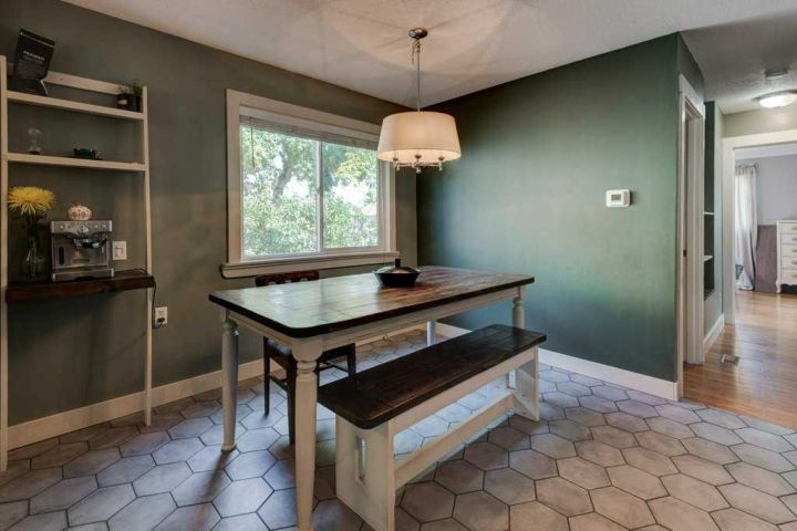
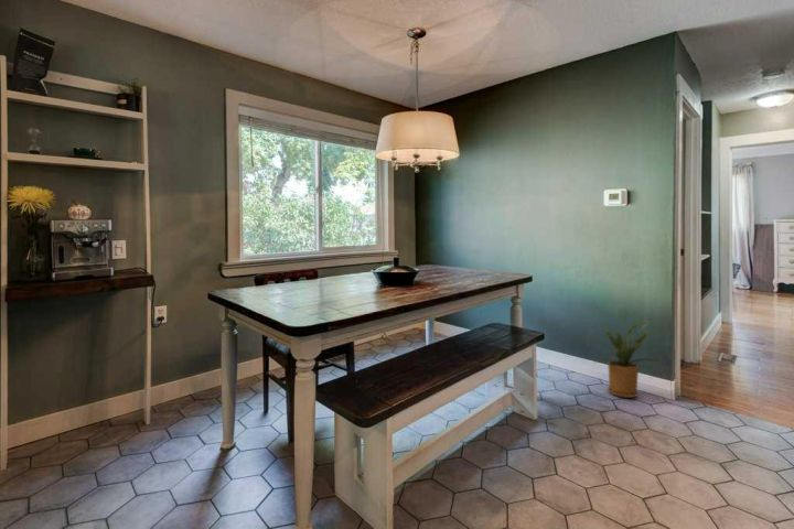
+ house plant (622, 355)
